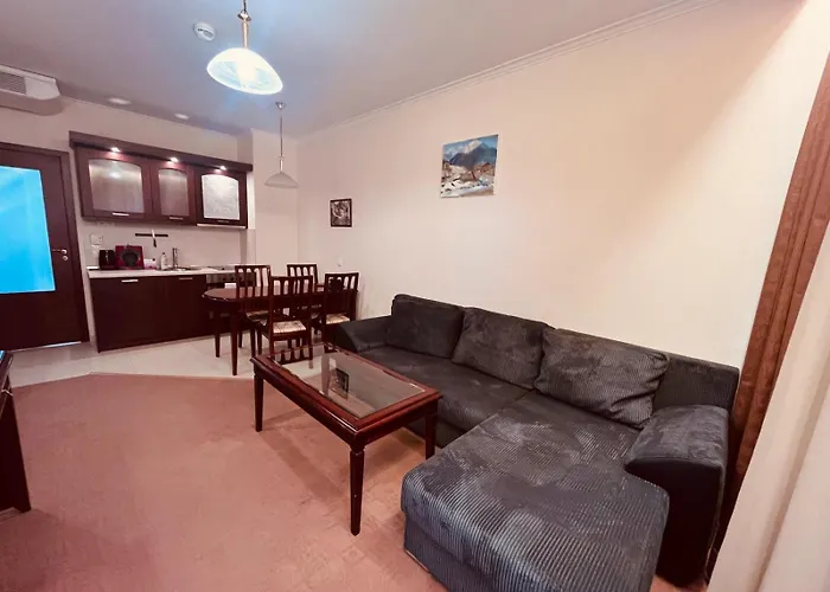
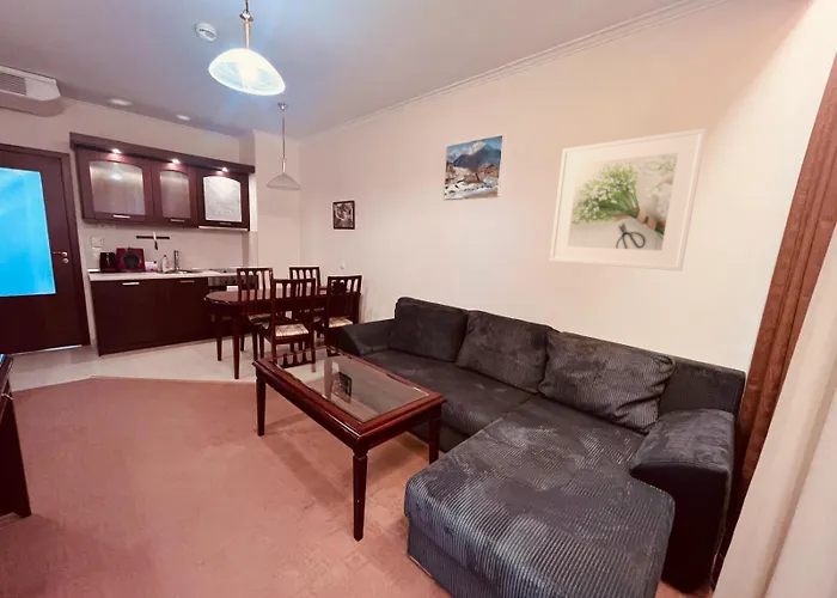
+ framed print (617, 203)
